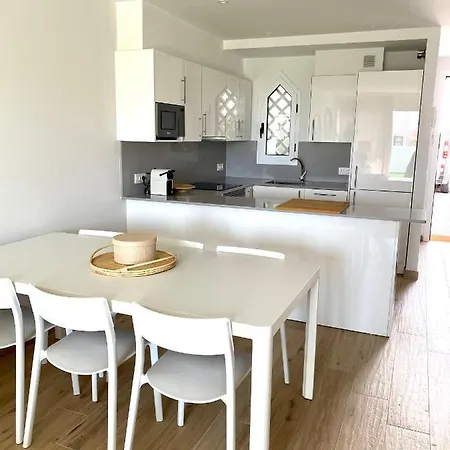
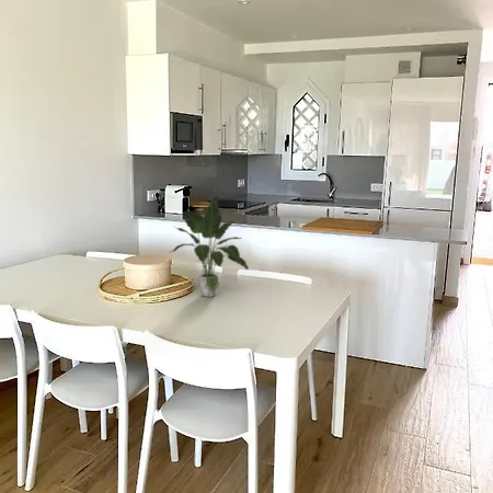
+ potted plant (206, 246)
